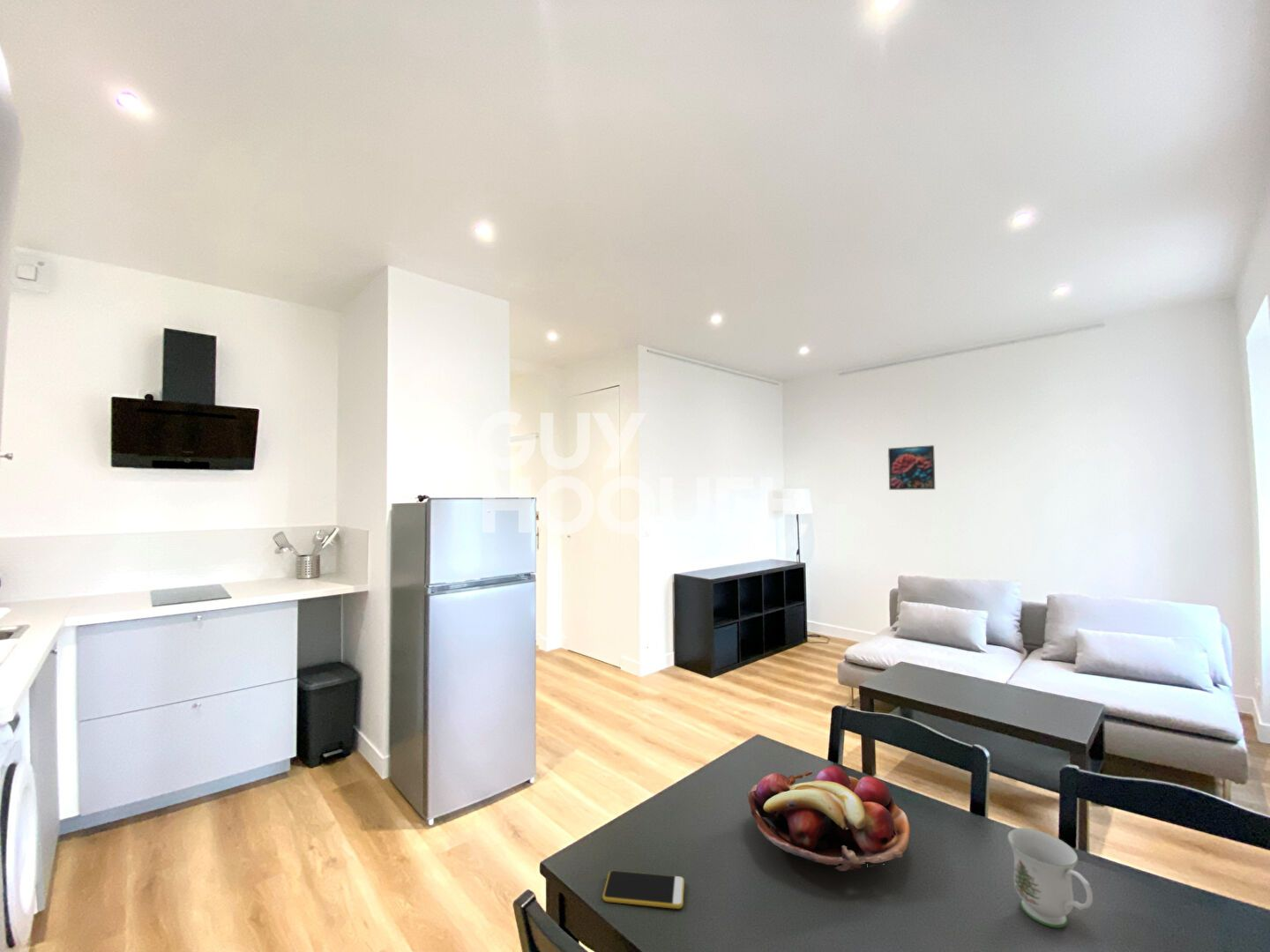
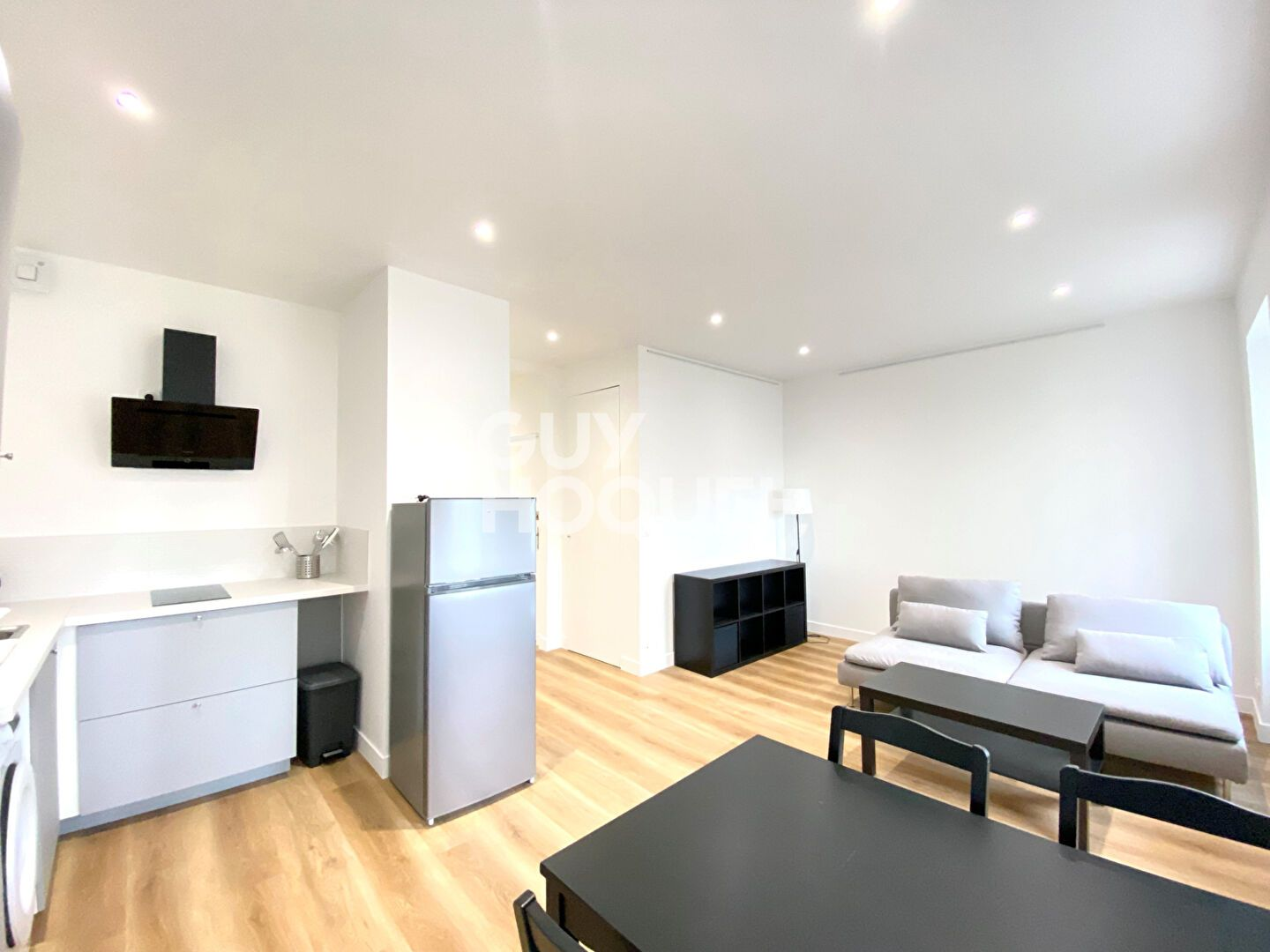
- mug (1052, 887)
- smartphone (644, 889)
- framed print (910, 468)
- fruit basket (827, 809)
